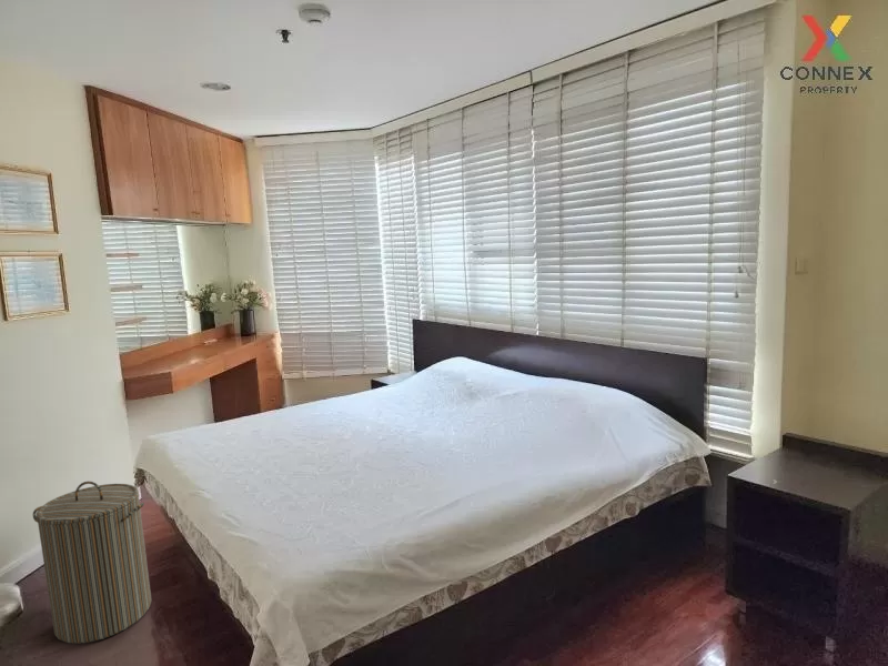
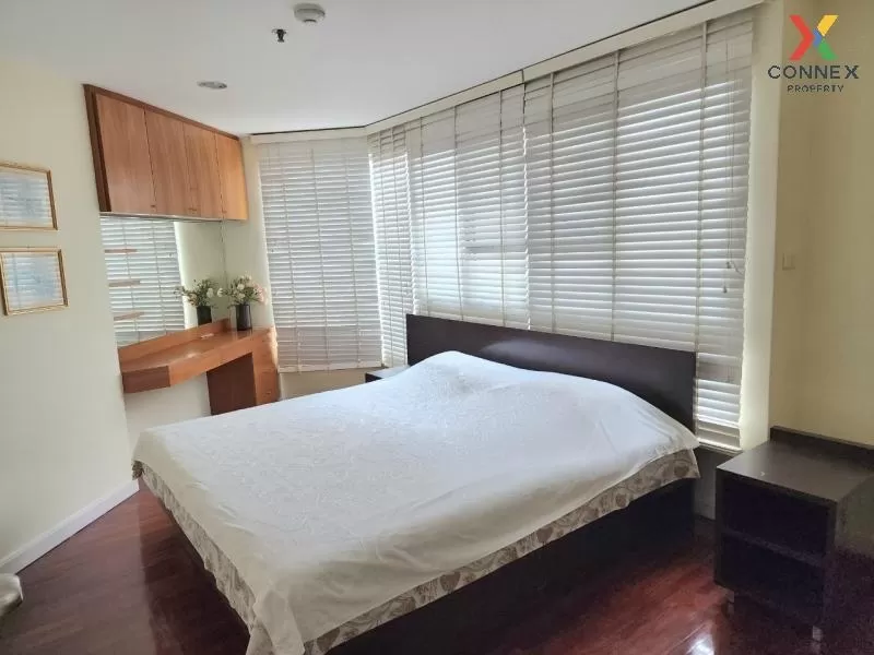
- laundry hamper (95, 549)
